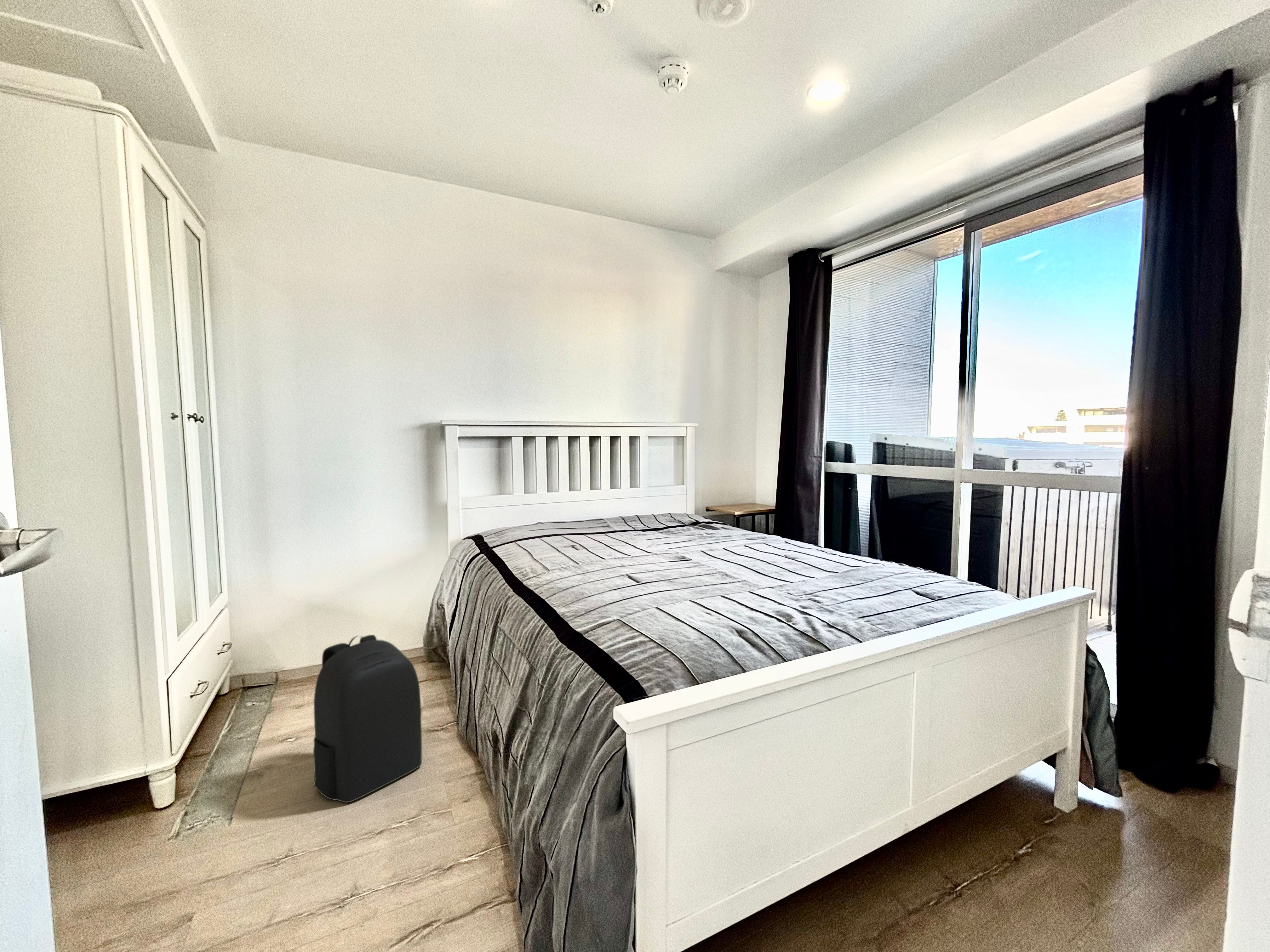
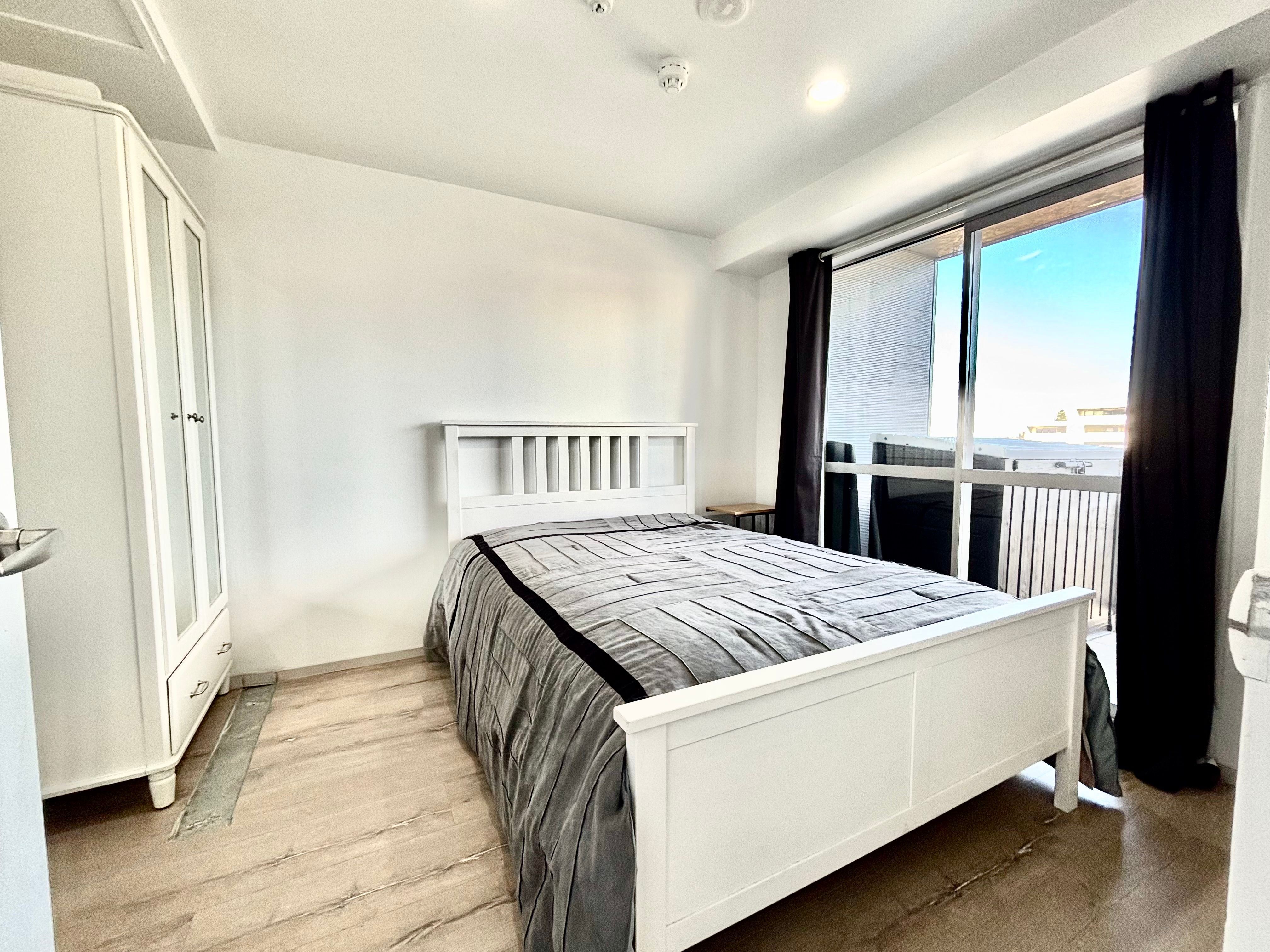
- backpack (363, 704)
